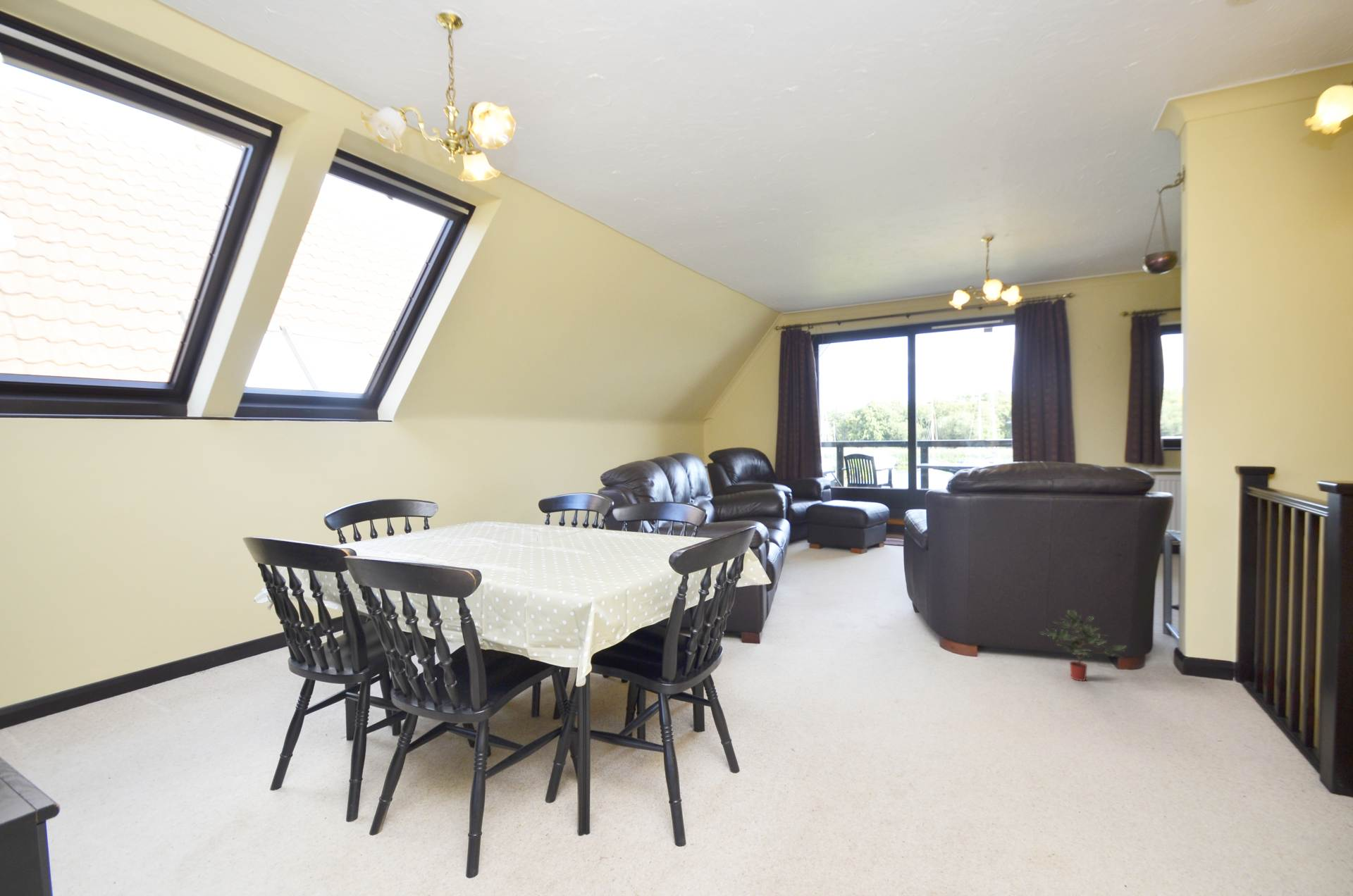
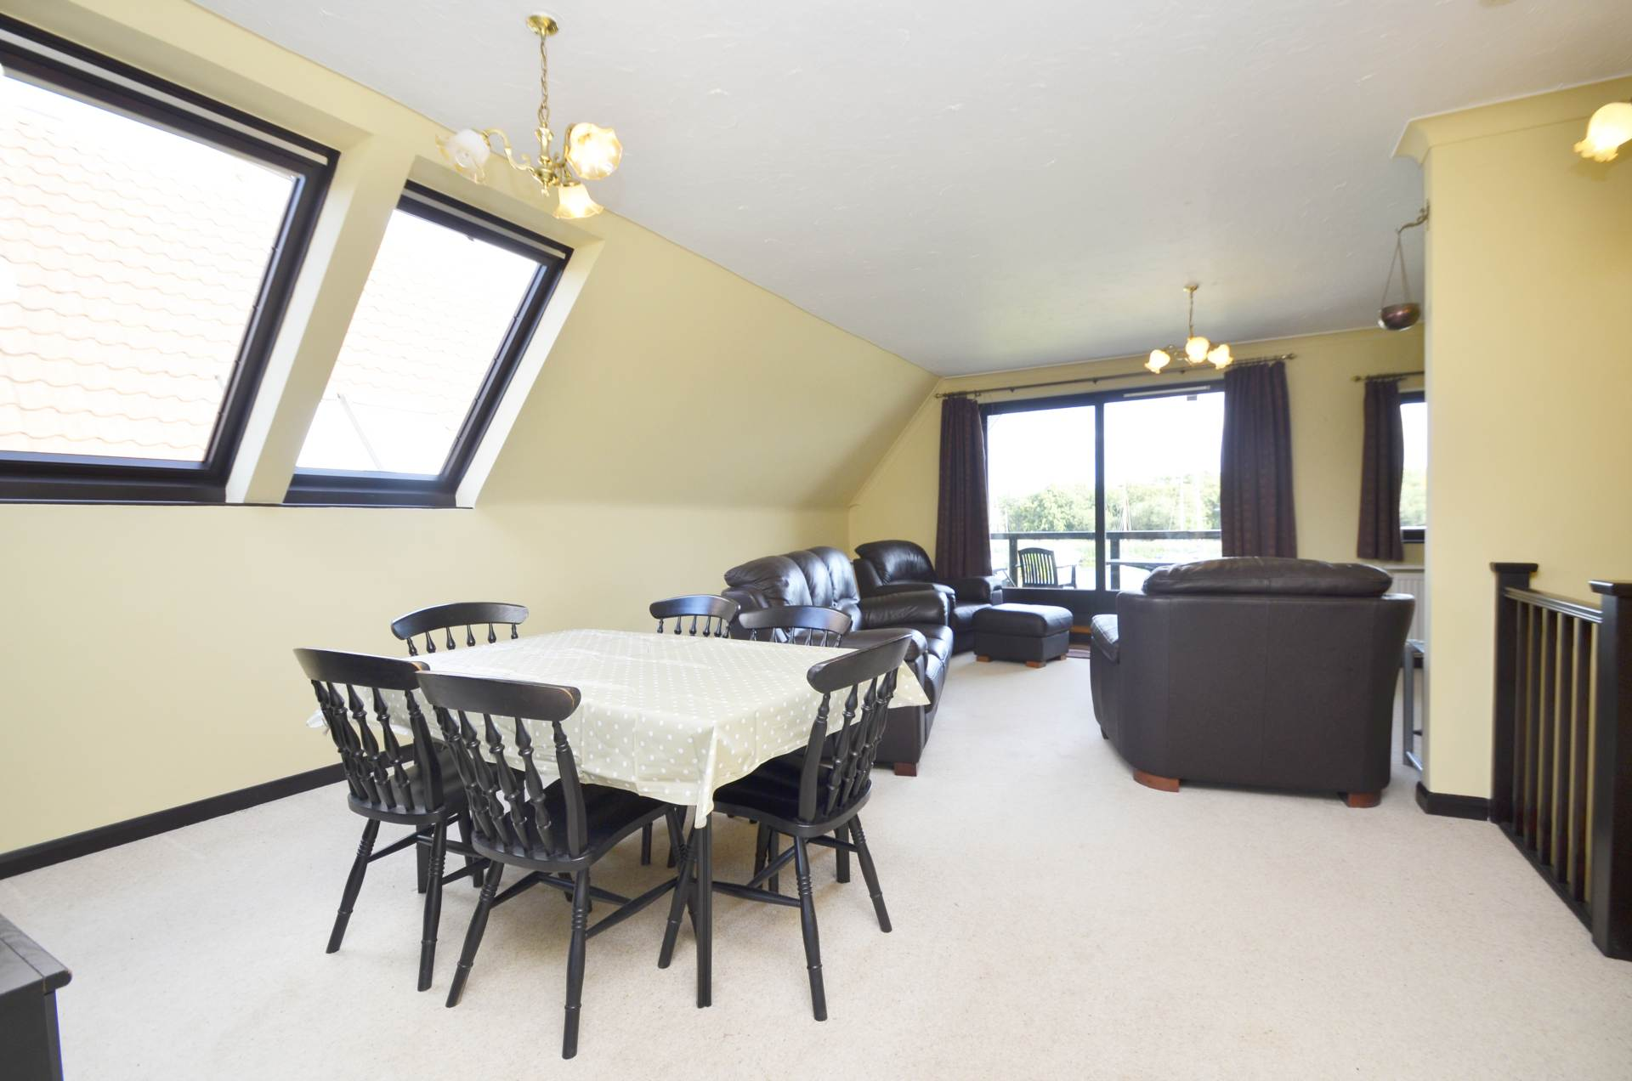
- potted plant (1082, 644)
